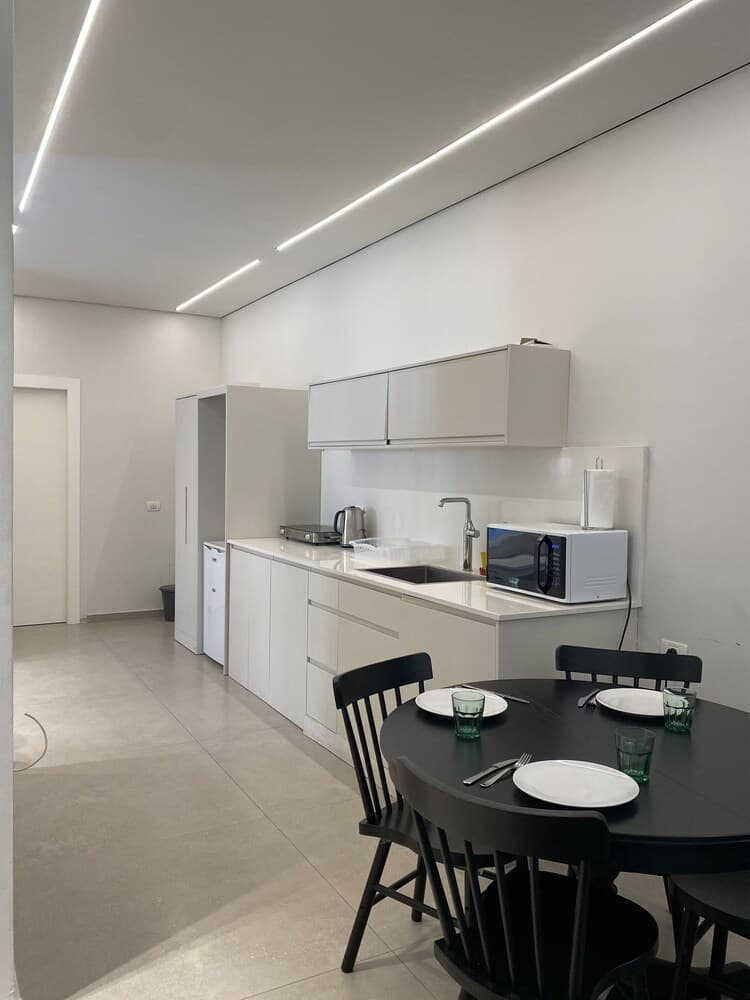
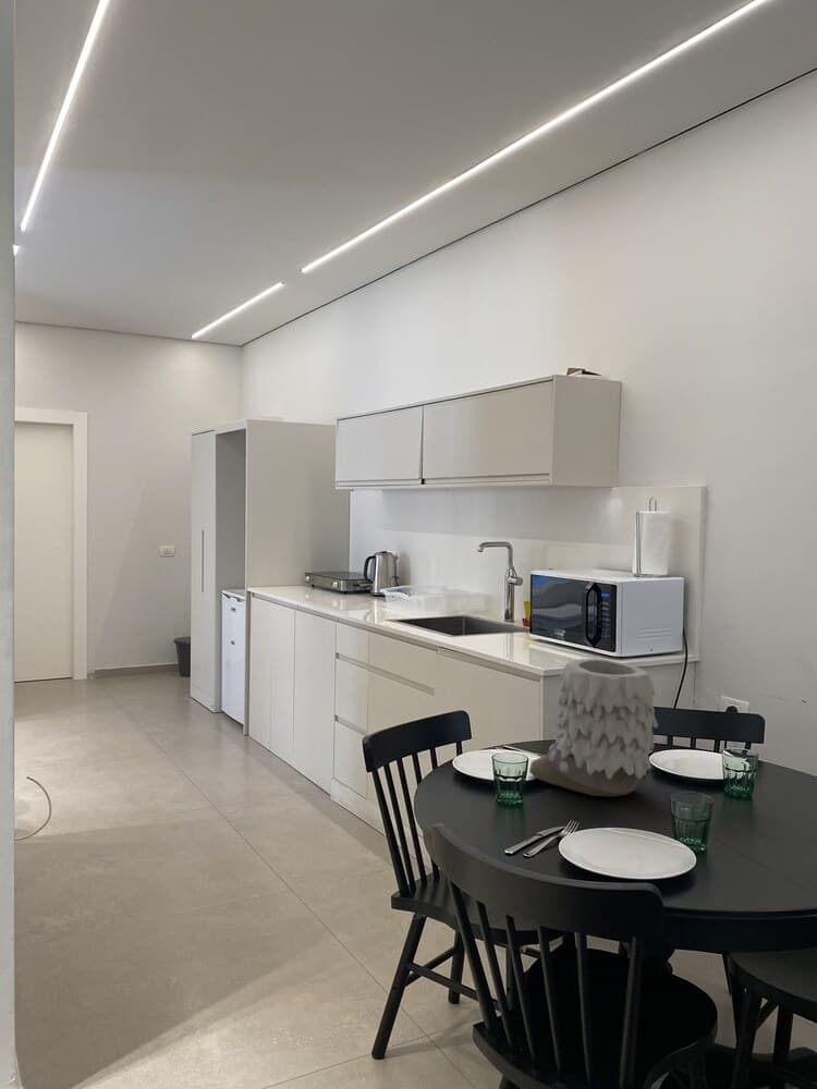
+ vase (592, 724)
